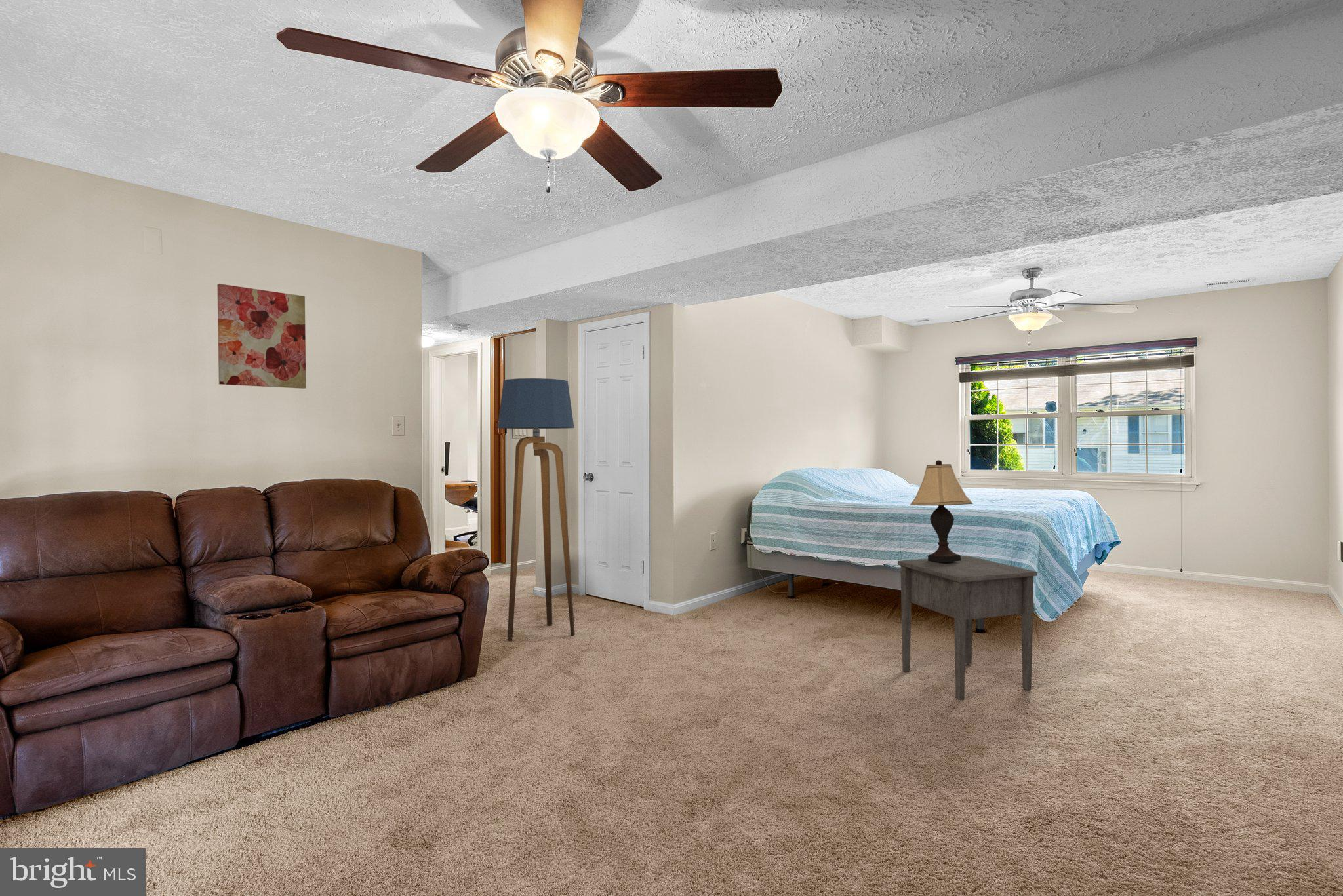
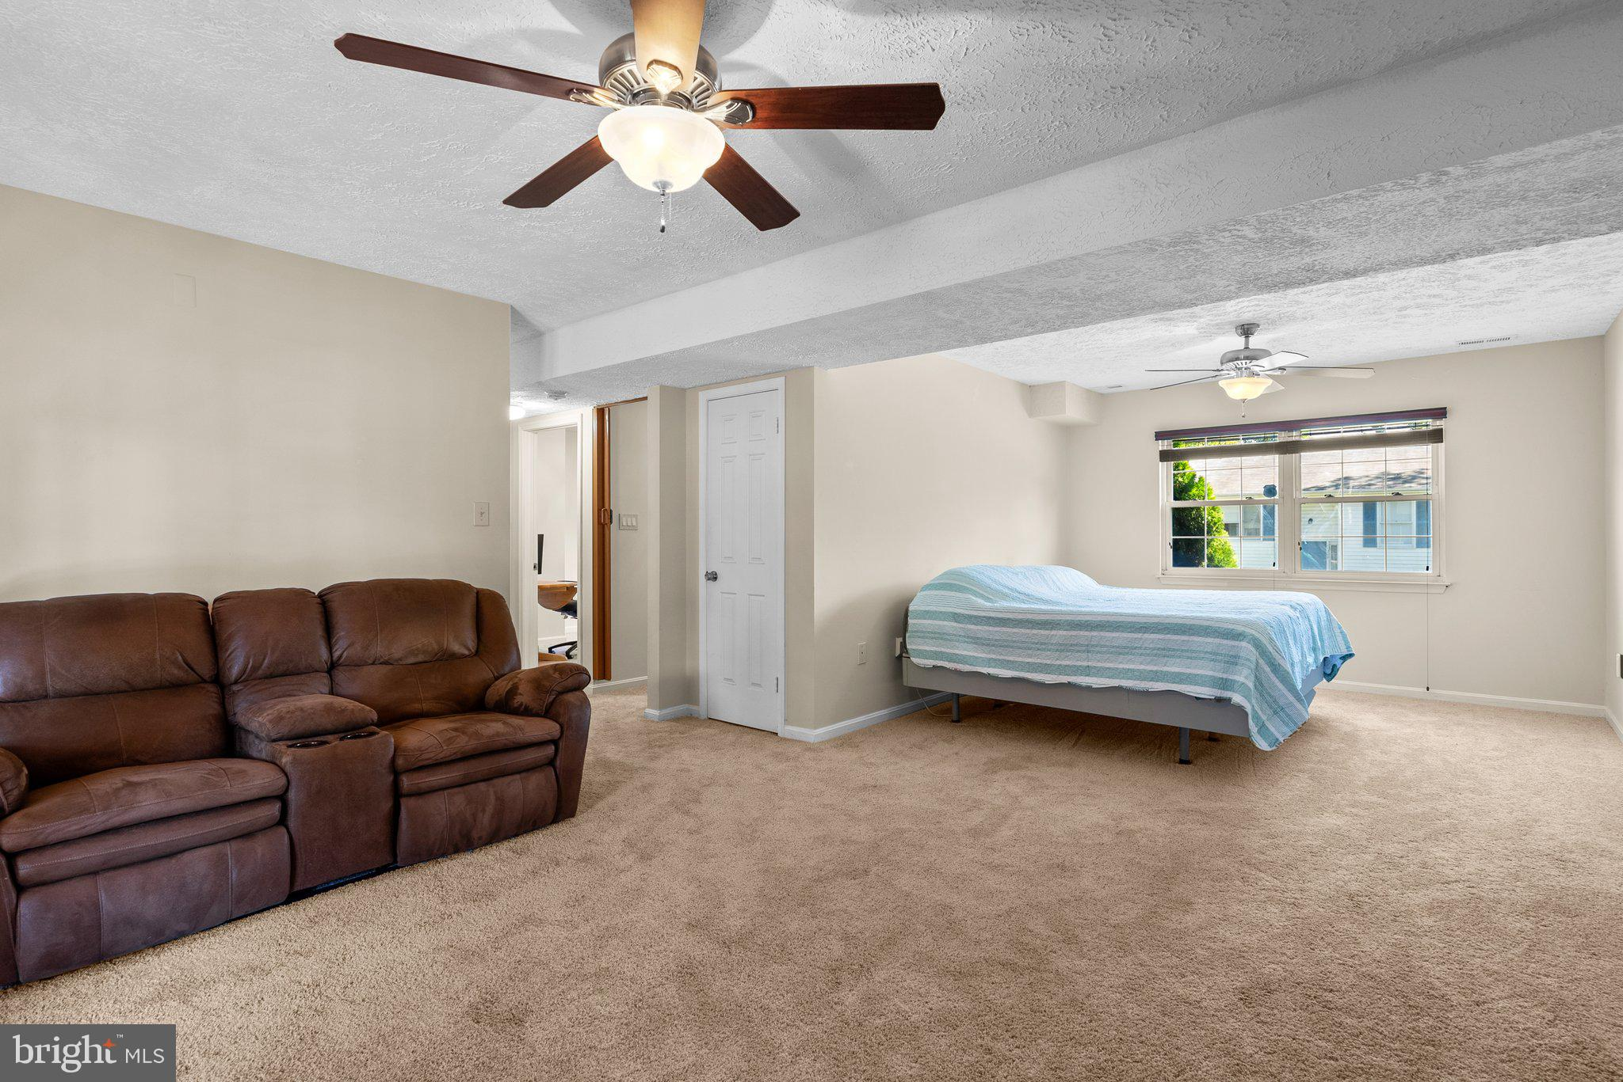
- floor lamp (542, 508)
- wall art (263, 338)
- lamp (944, 511)
- nightstand (964, 623)
